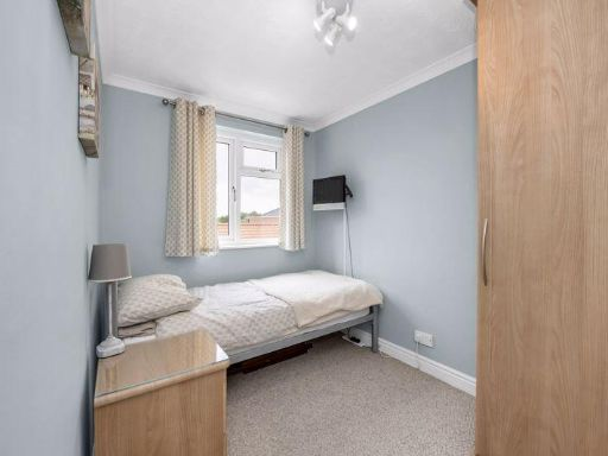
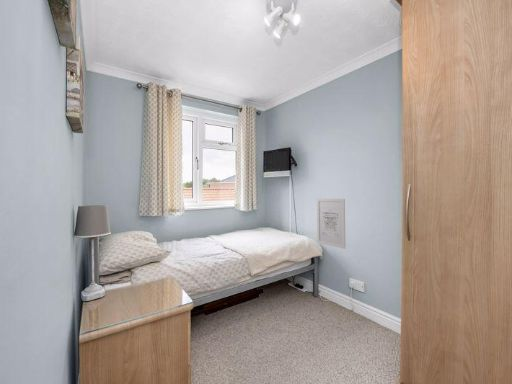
+ wall art (330, 222)
